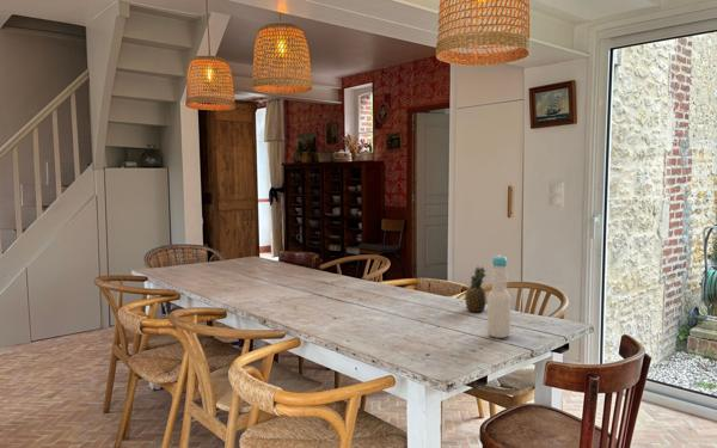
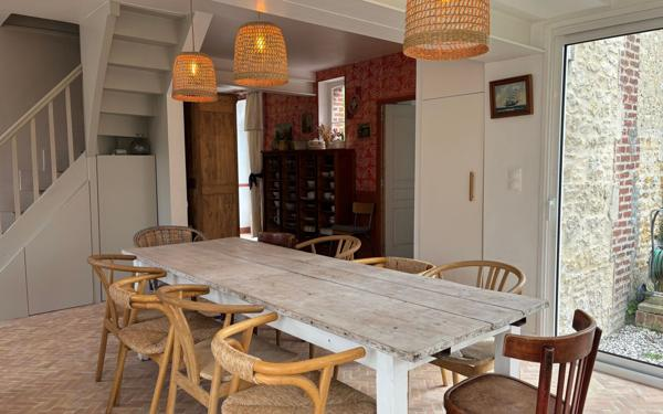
- fruit (476, 287)
- bottle (498, 295)
